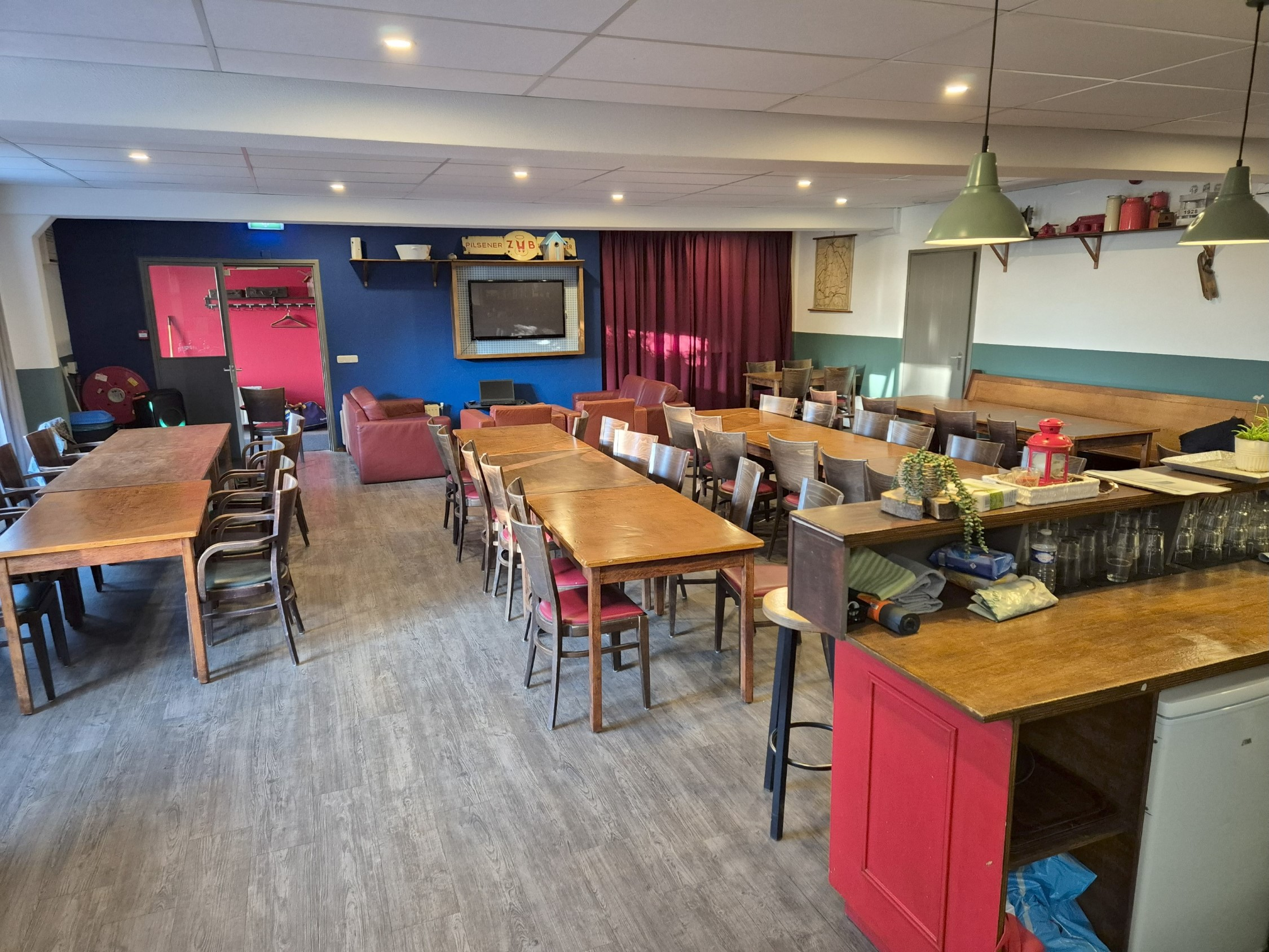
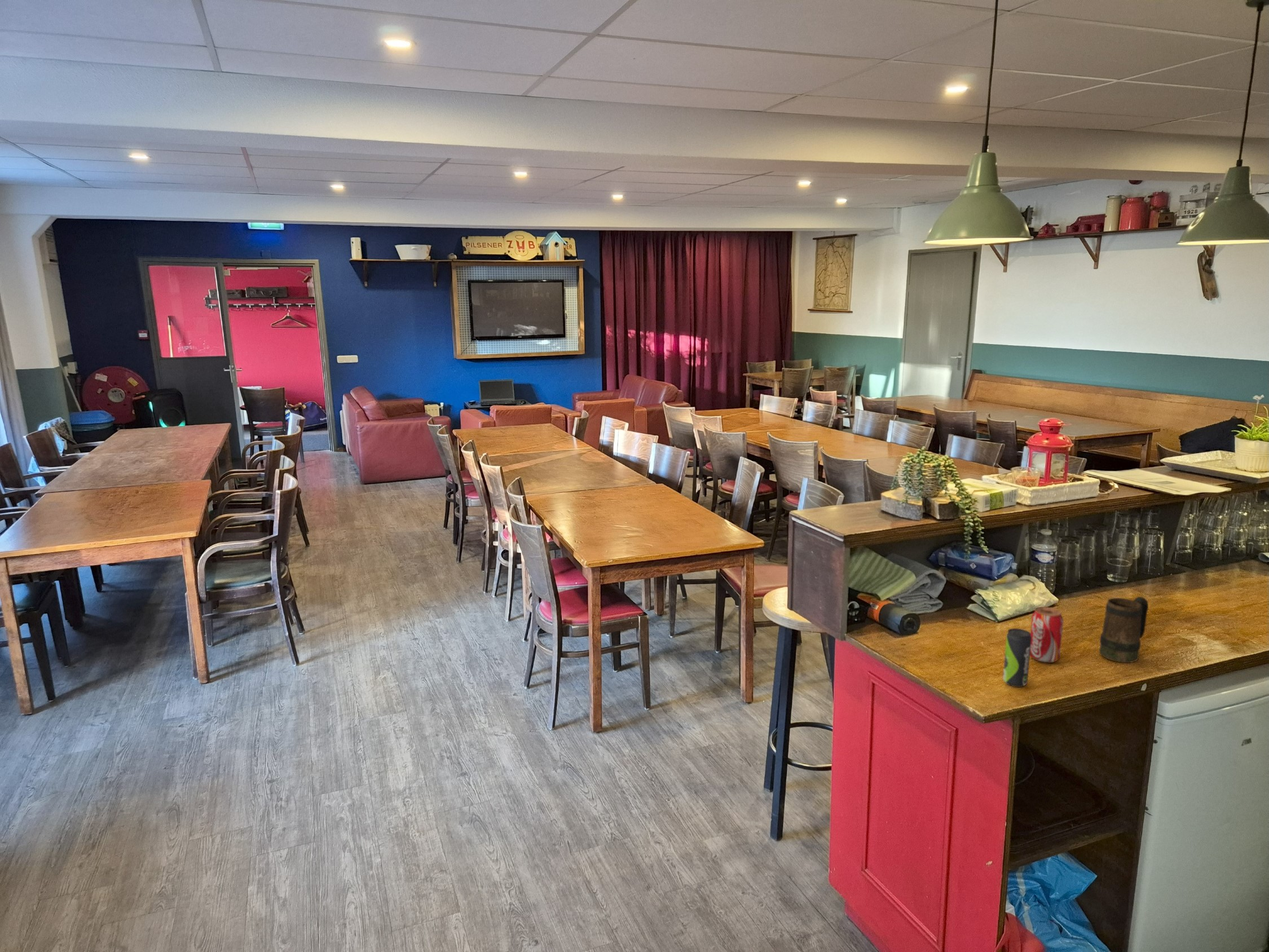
+ beverage can (1046, 634)
+ beer mug (1127, 628)
+ beverage can (1017, 658)
